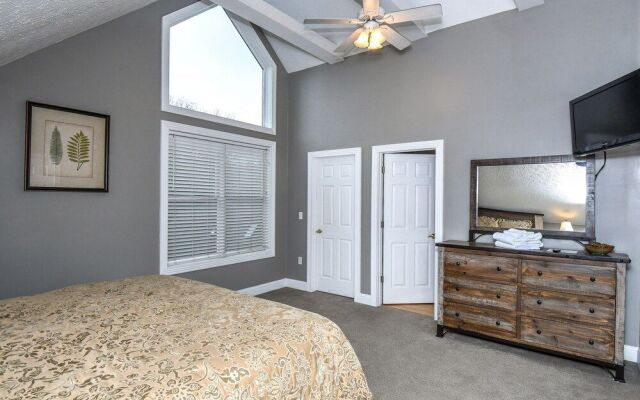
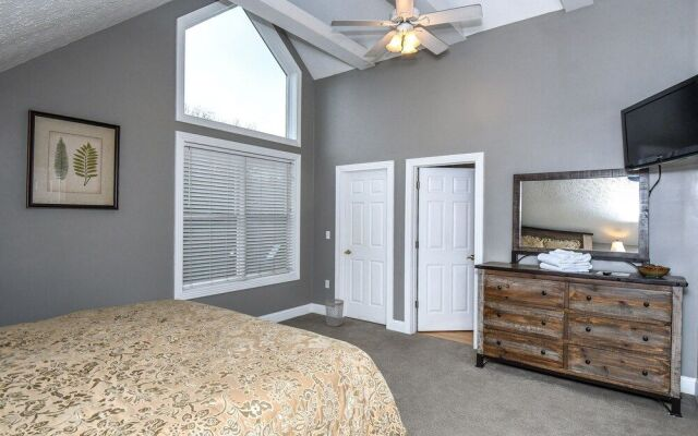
+ wastebasket (334, 312)
